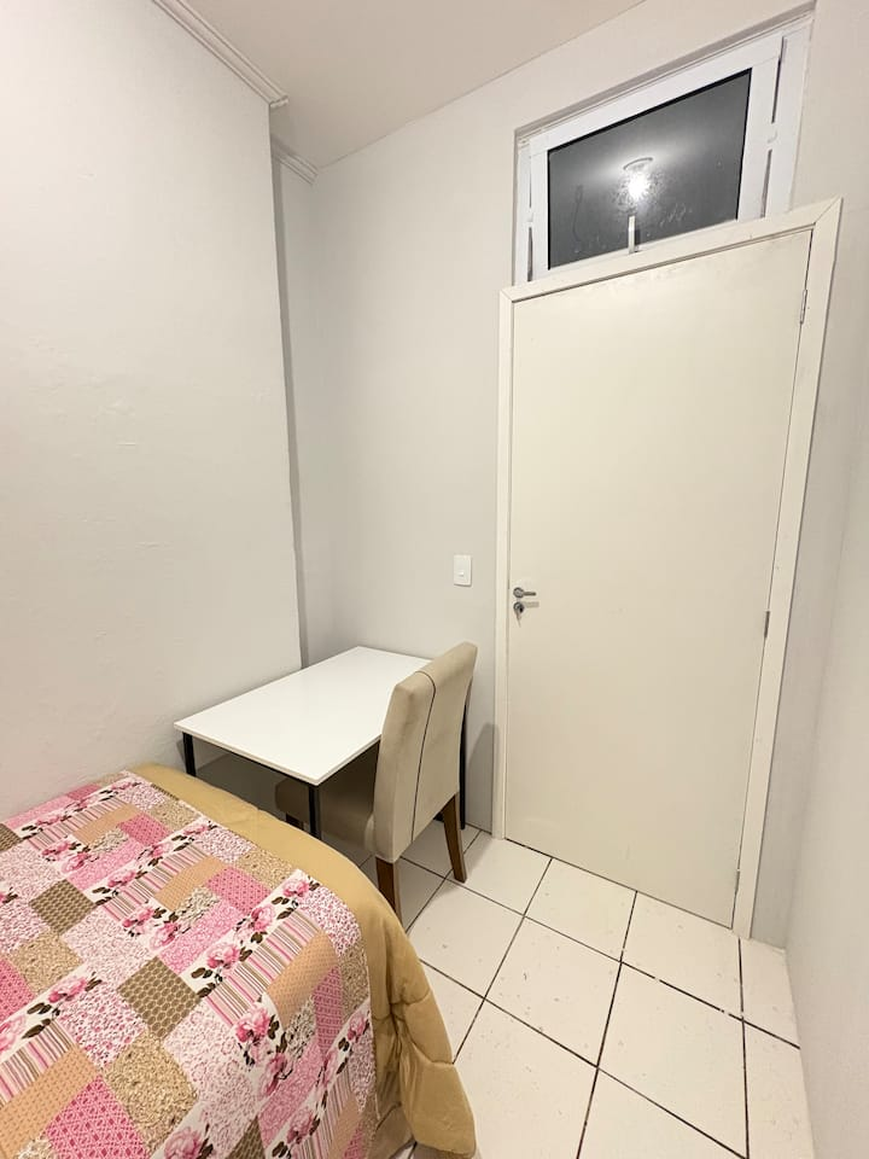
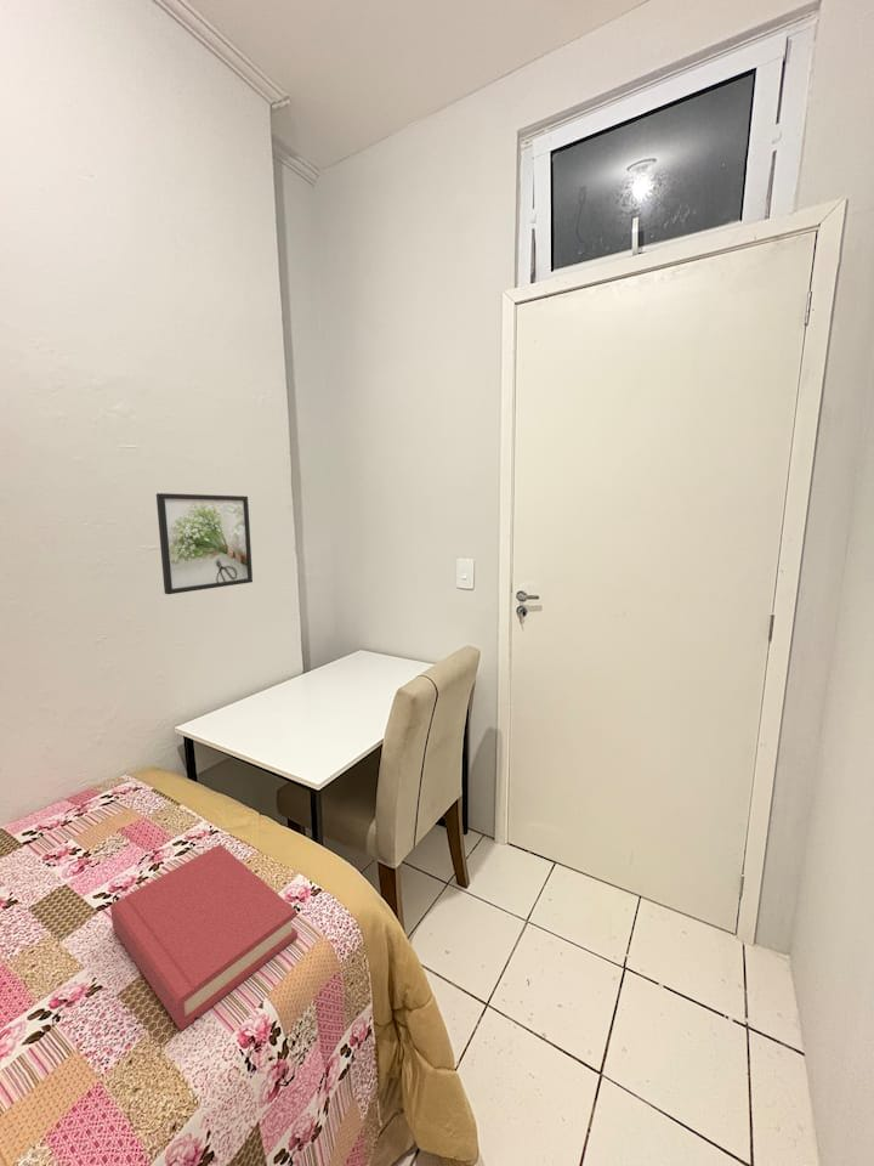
+ hardback book (203, 921)
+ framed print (209, 542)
